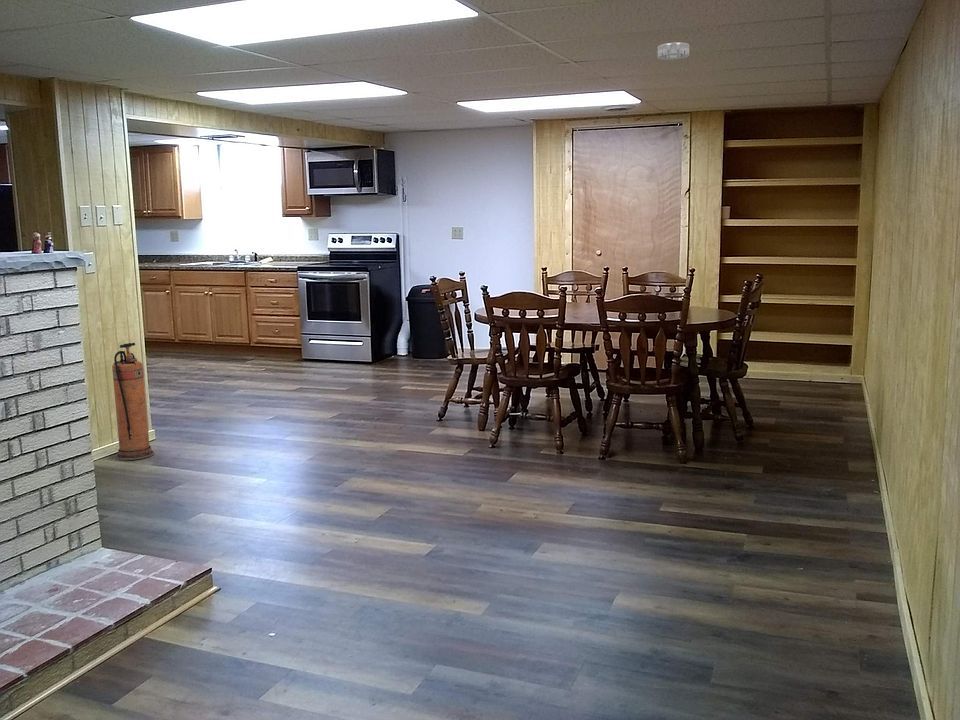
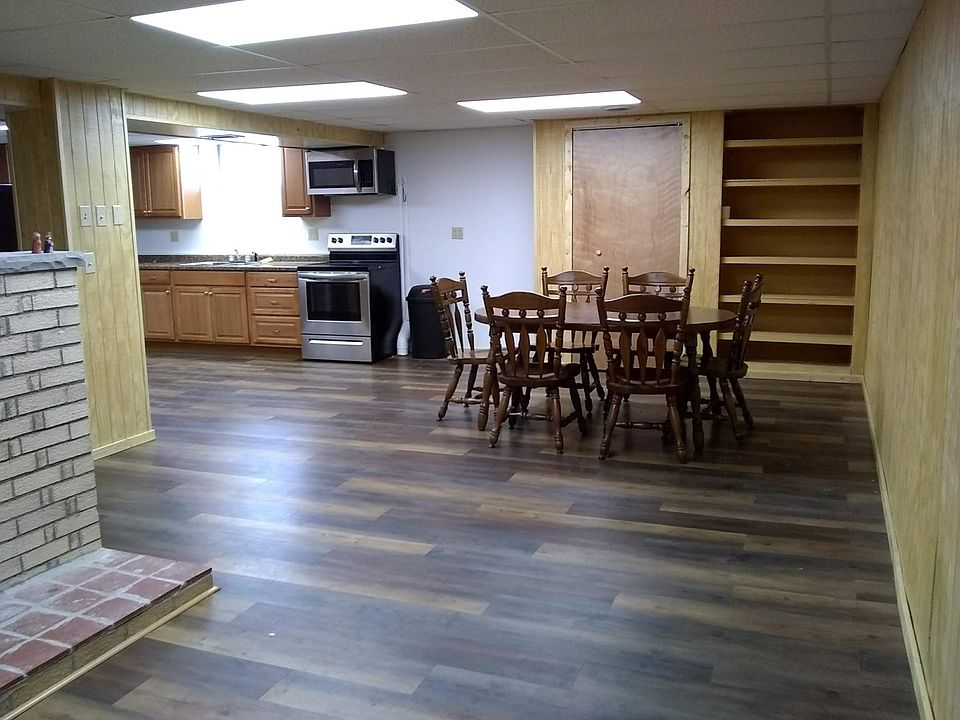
- smoke detector (673, 50)
- fire extinguisher (130, 399)
